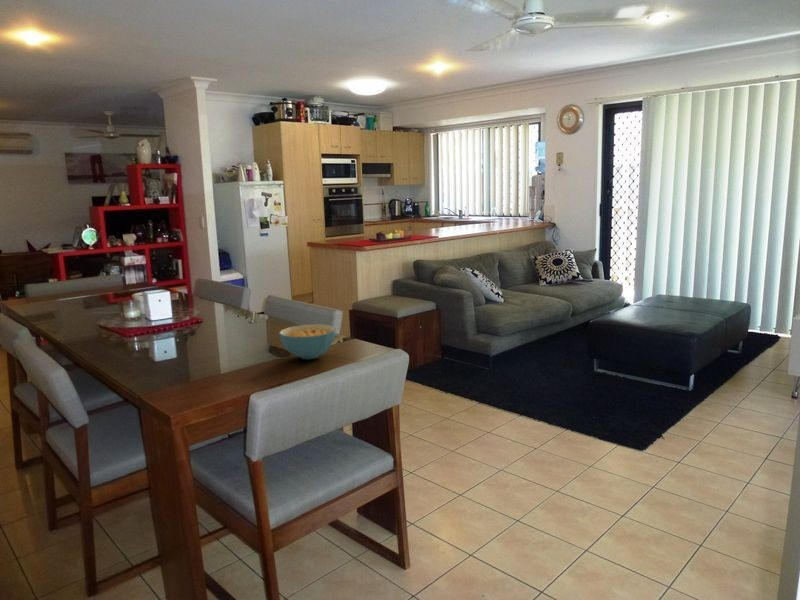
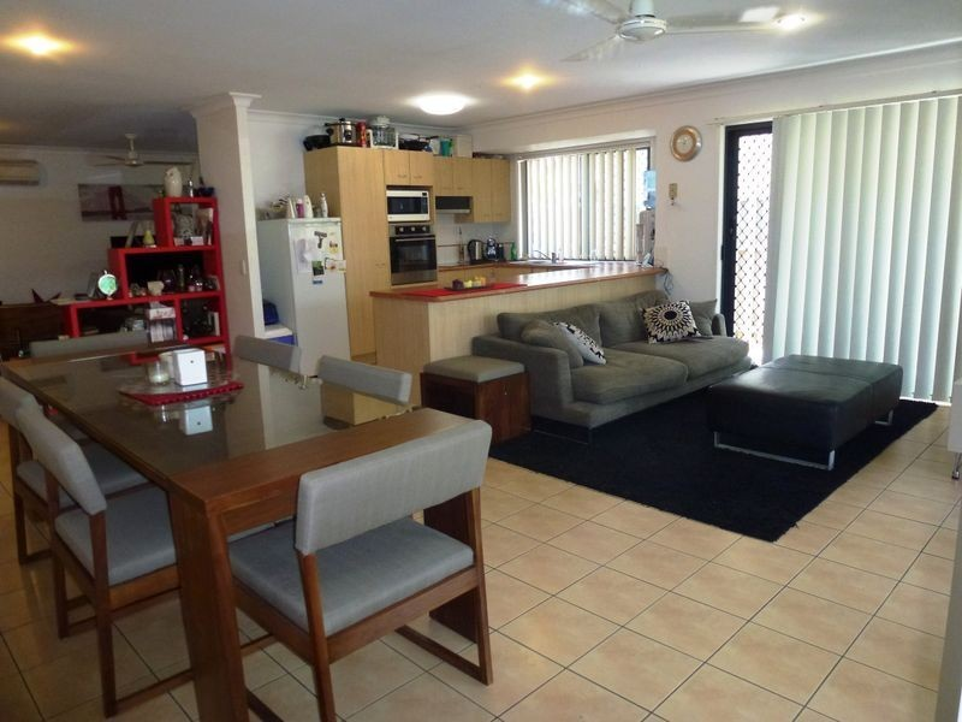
- cereal bowl (308, 343)
